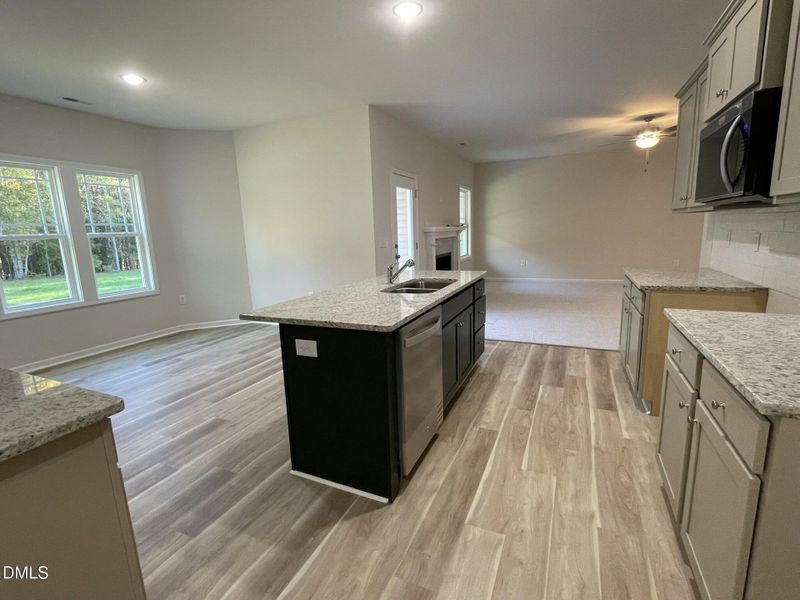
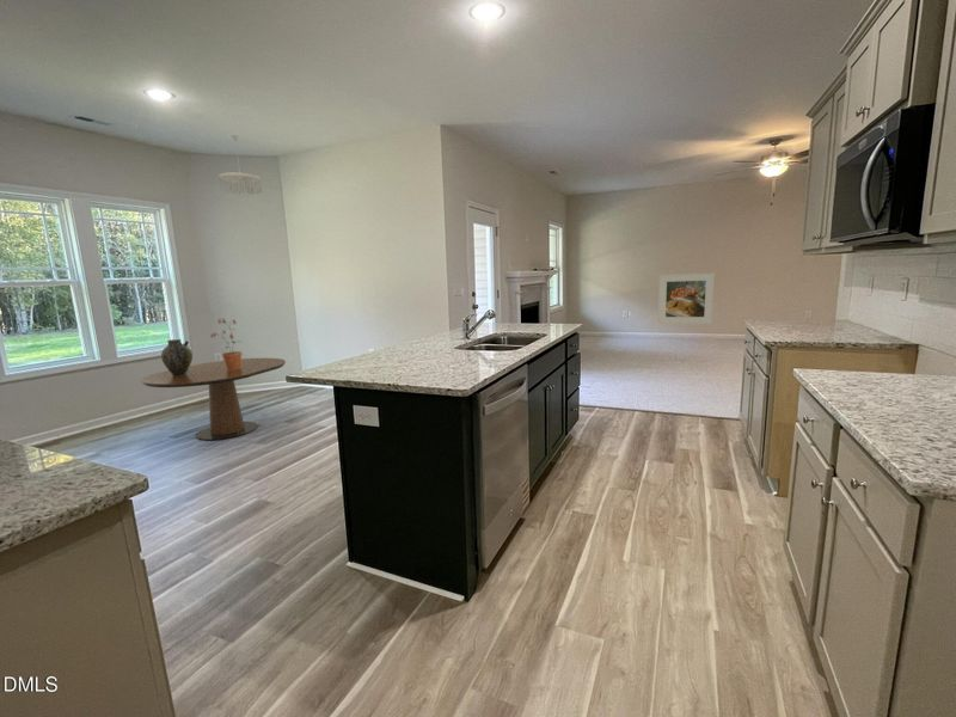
+ dining table (231, 400)
+ potted plant (227, 343)
+ chandelier (238, 161)
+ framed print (685, 299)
+ ceramic jug (177, 357)
